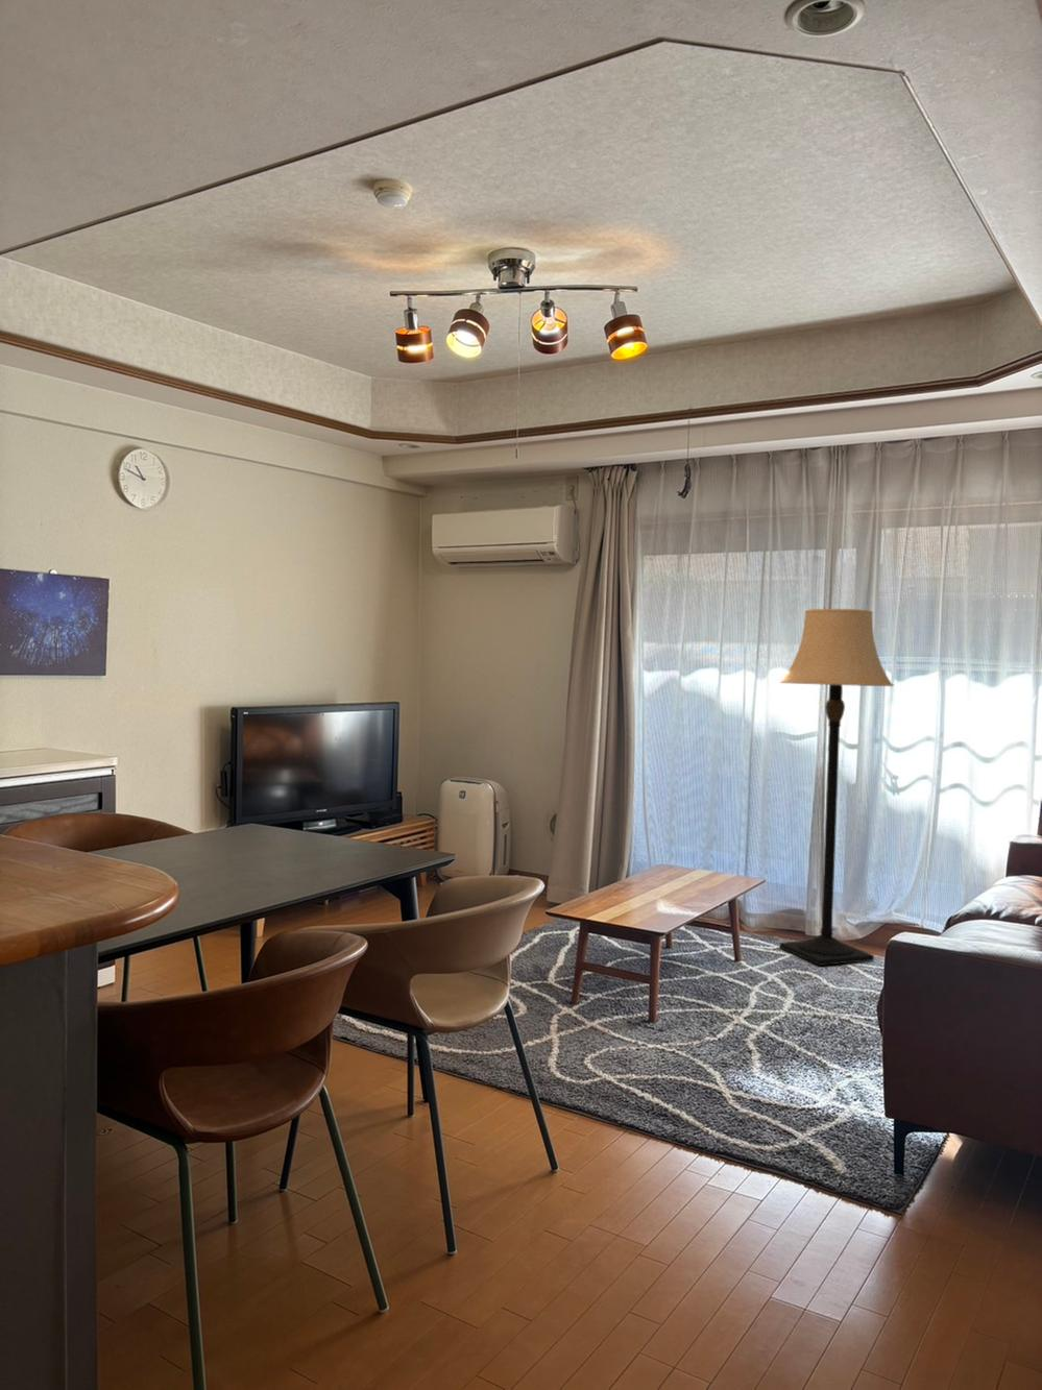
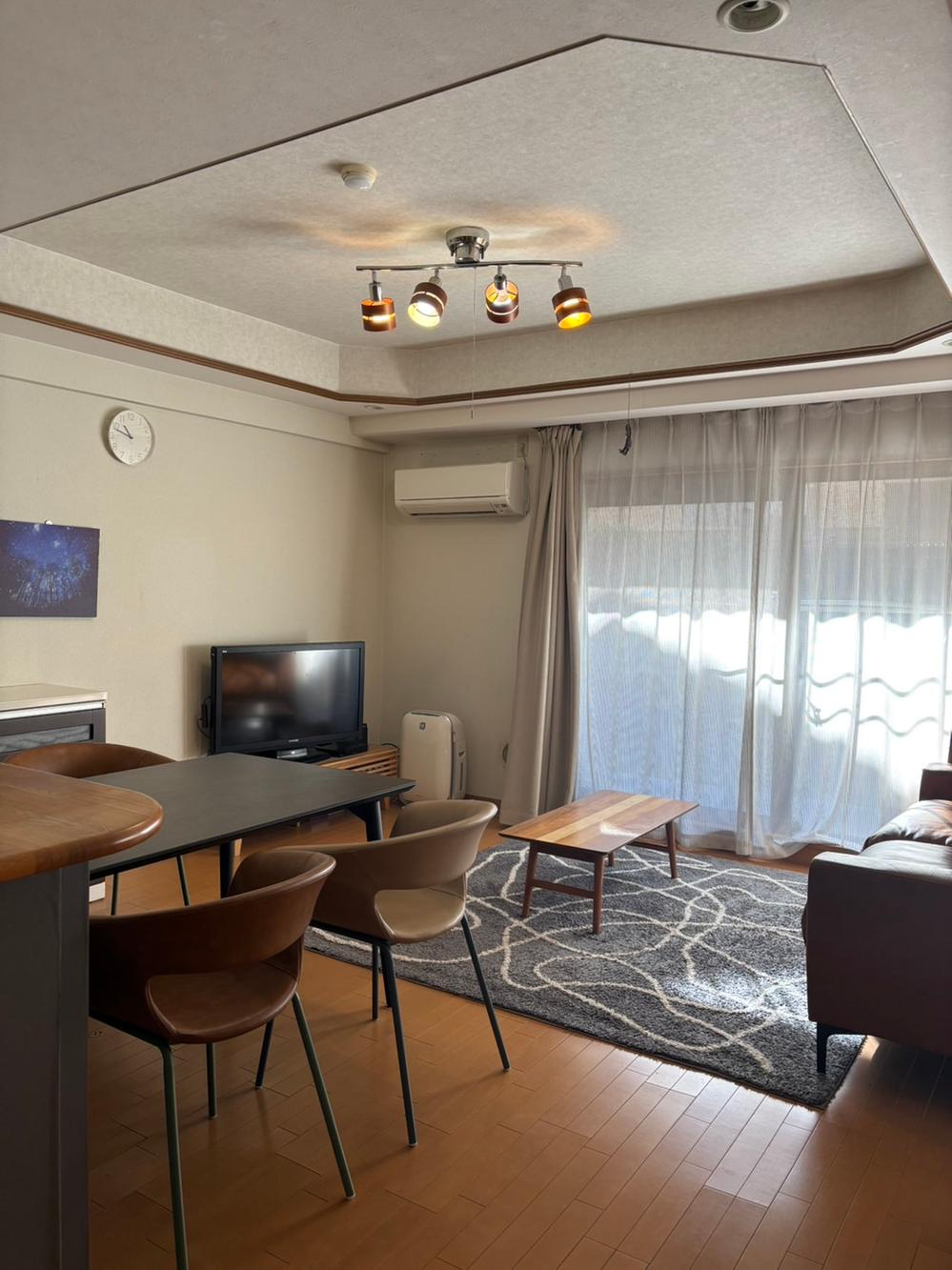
- lamp (832, 784)
